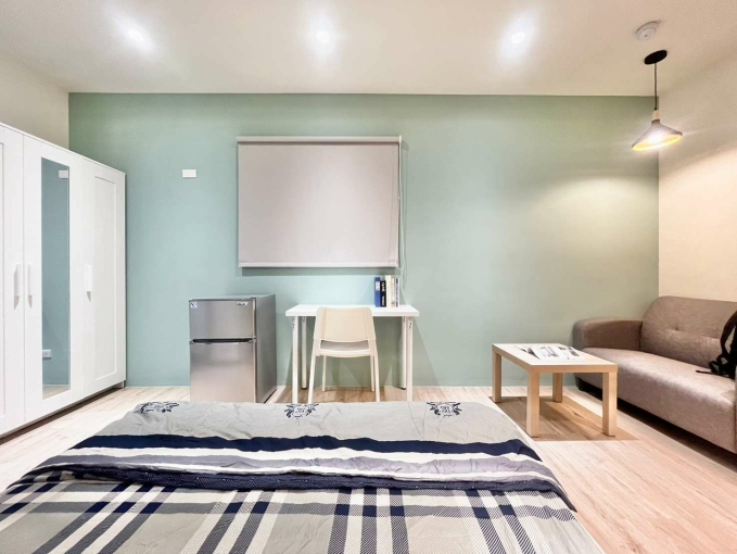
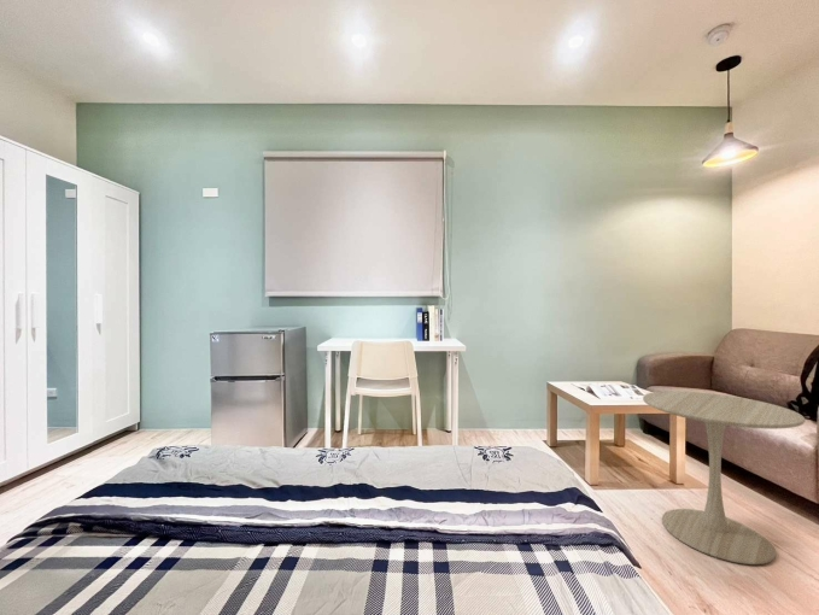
+ side table (714, 469)
